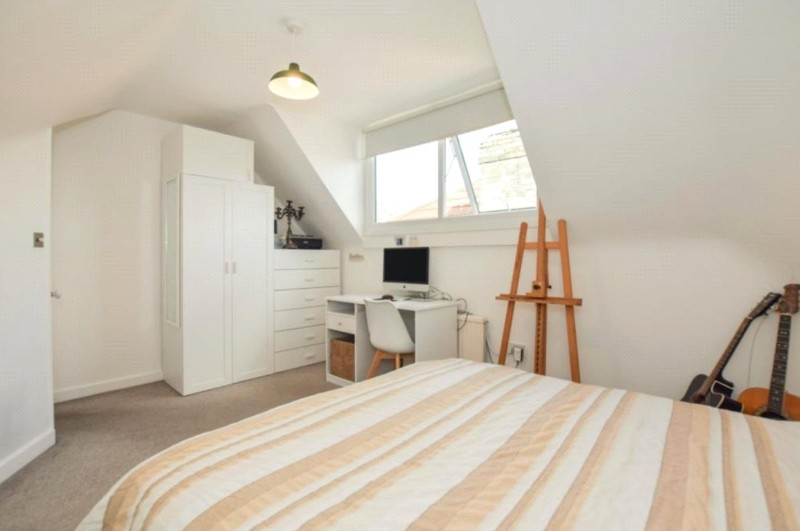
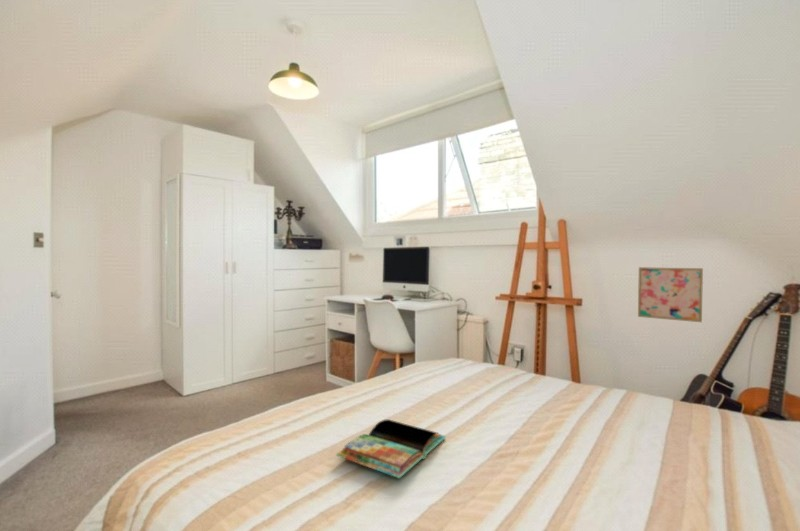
+ book (394, 442)
+ wall art (669, 293)
